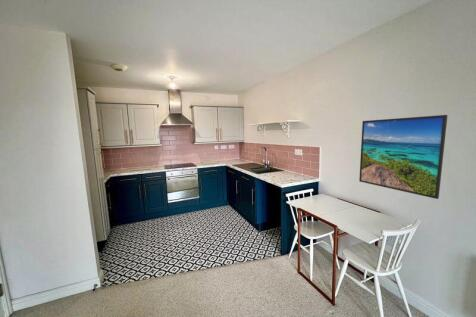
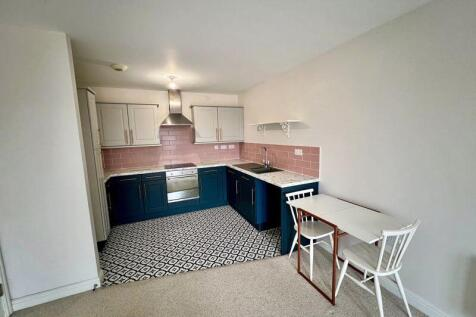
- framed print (395, 154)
